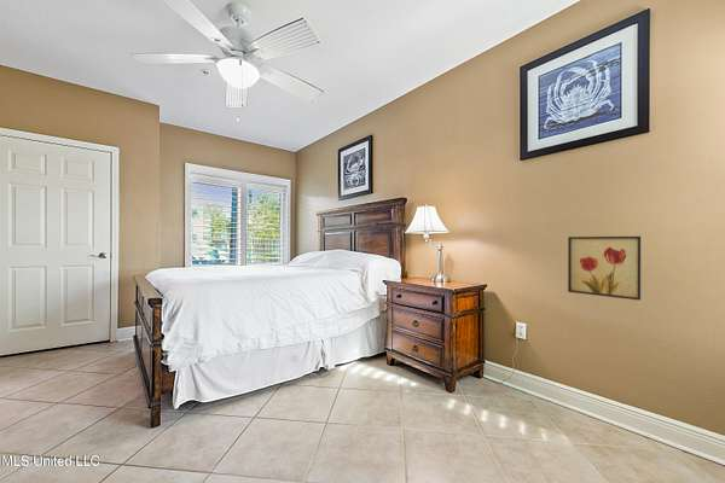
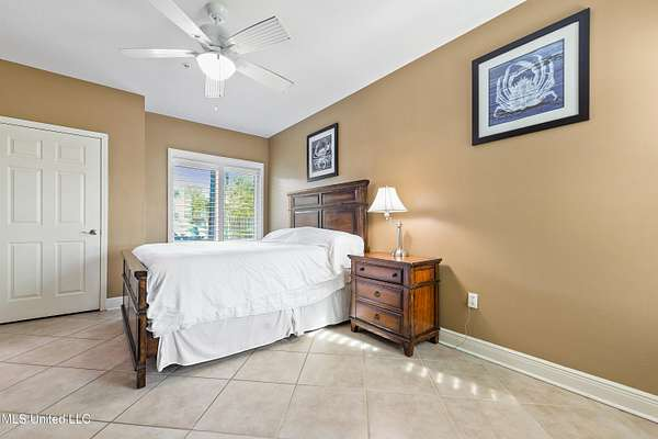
- wall art (602, 266)
